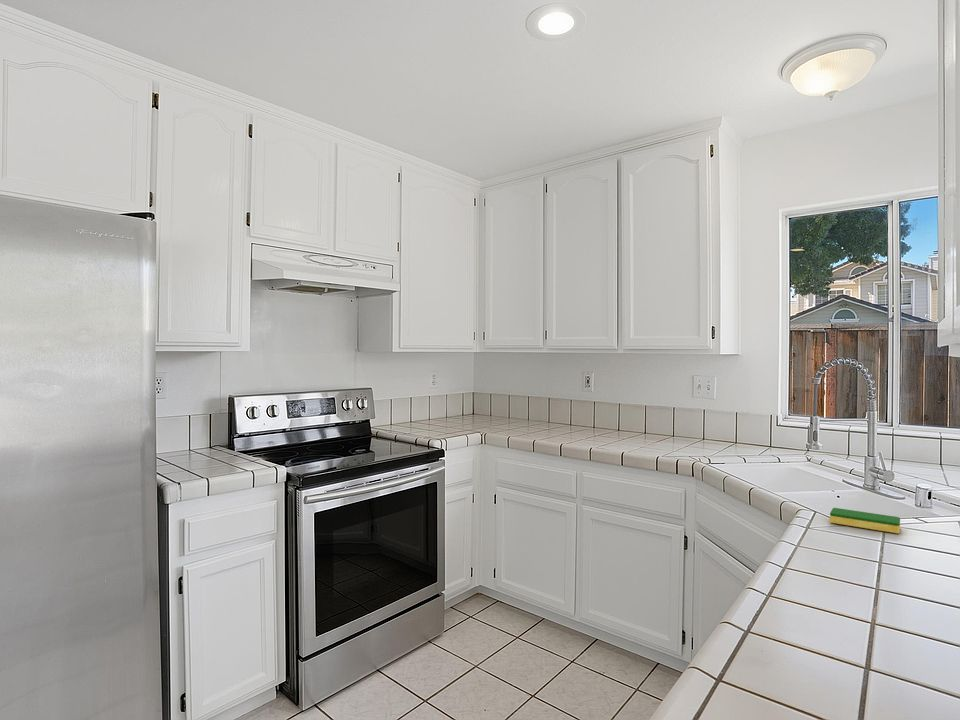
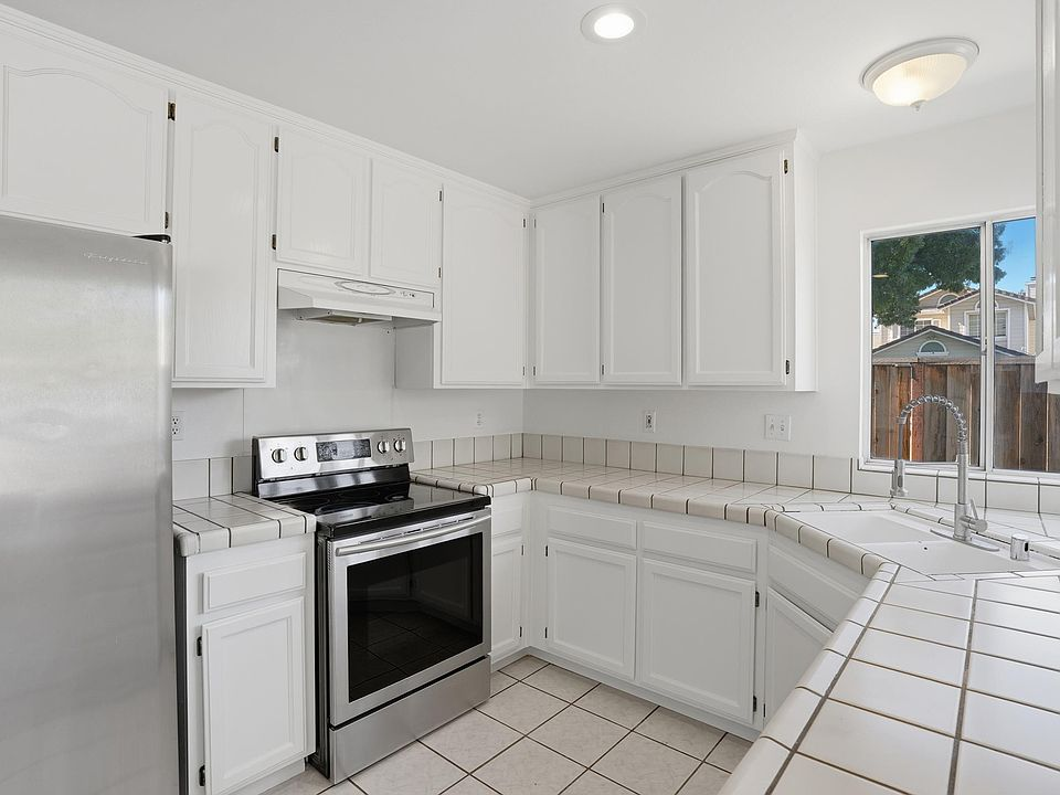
- dish sponge (864, 519)
